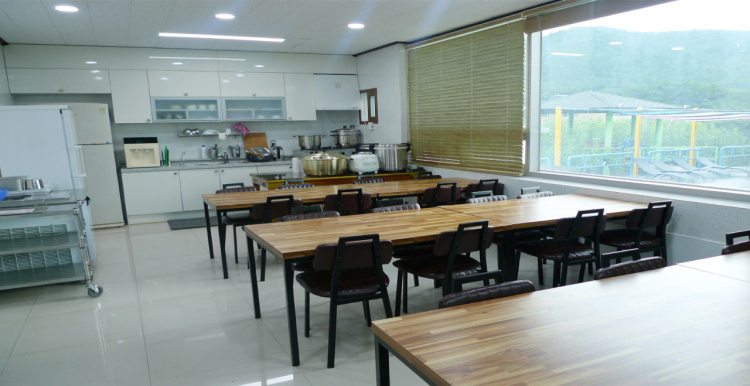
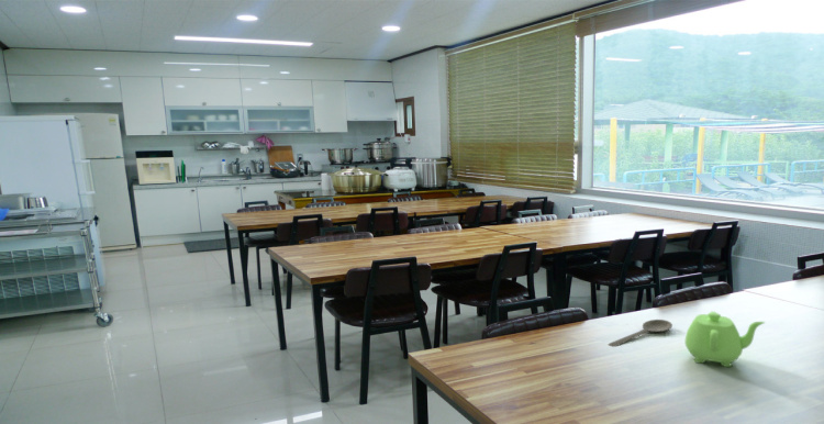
+ wooden spoon (639, 333)
+ teapot (723, 337)
